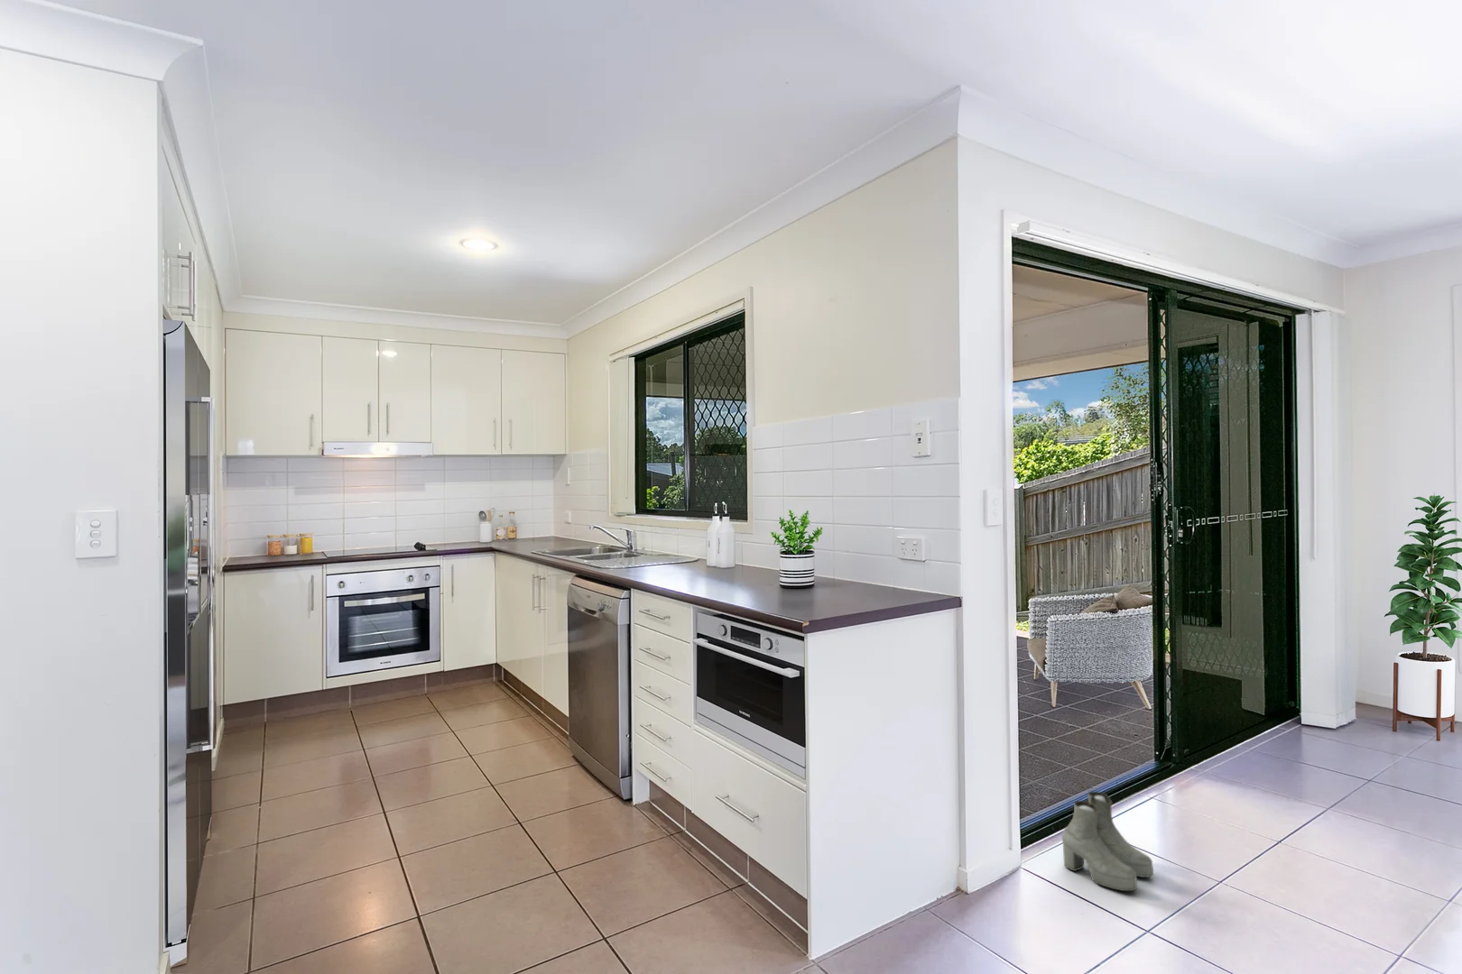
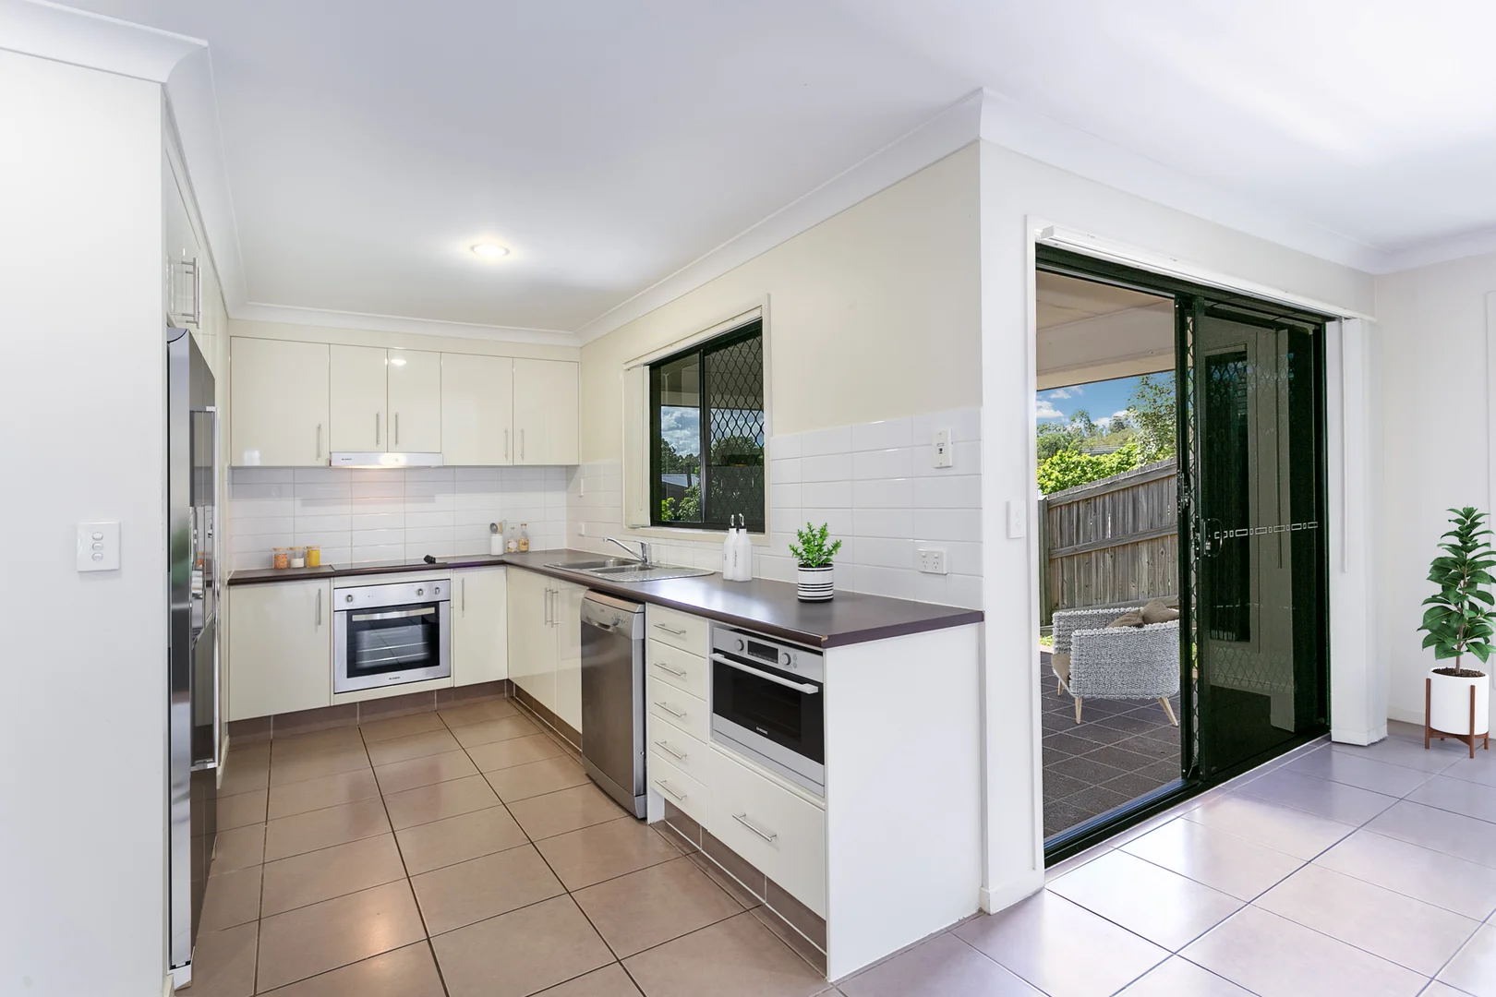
- boots (1105, 837)
